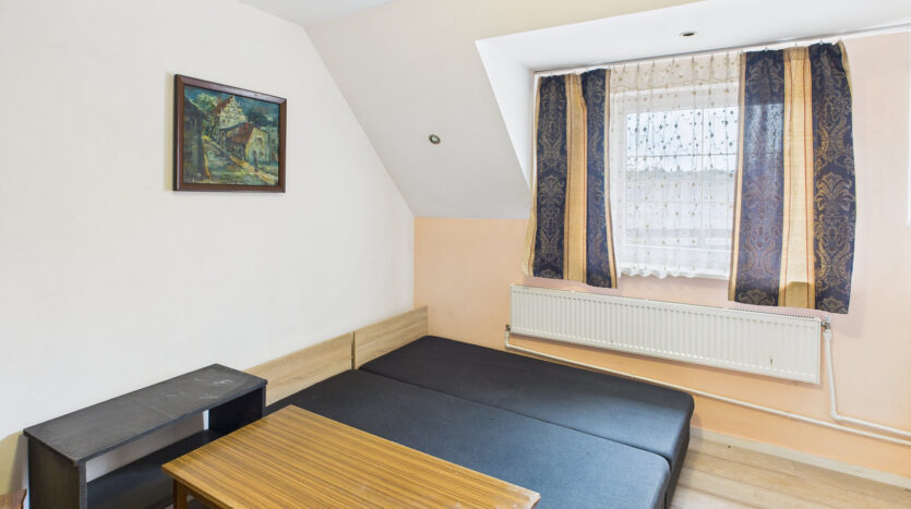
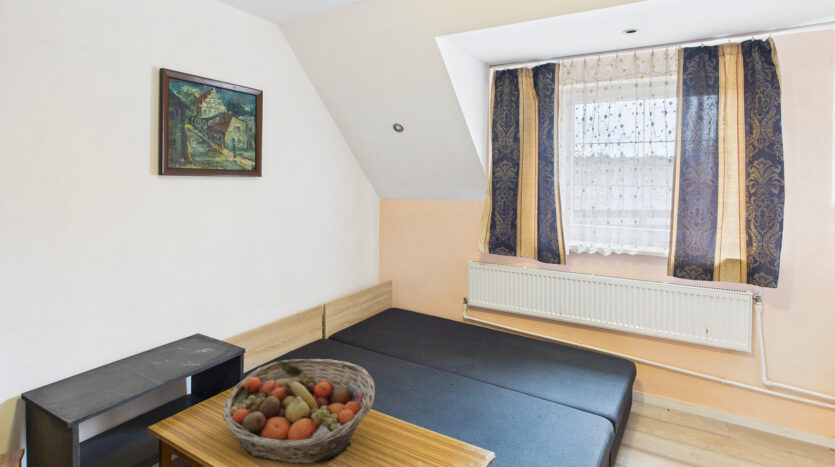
+ fruit basket (300, 406)
